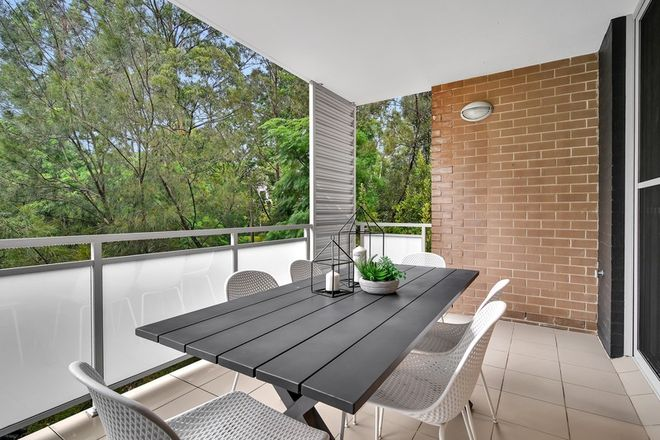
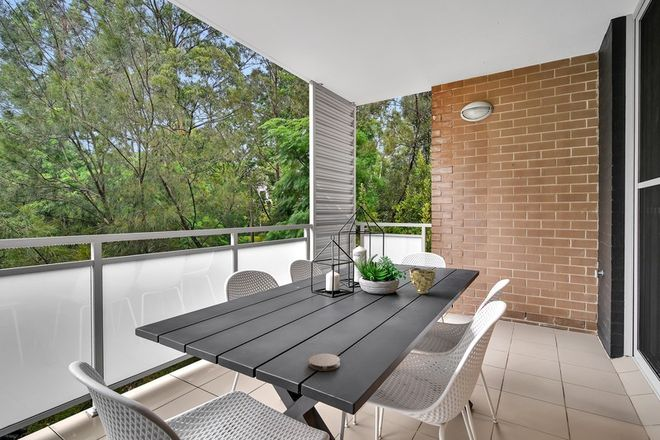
+ decorative bowl (422, 281)
+ coaster (324, 361)
